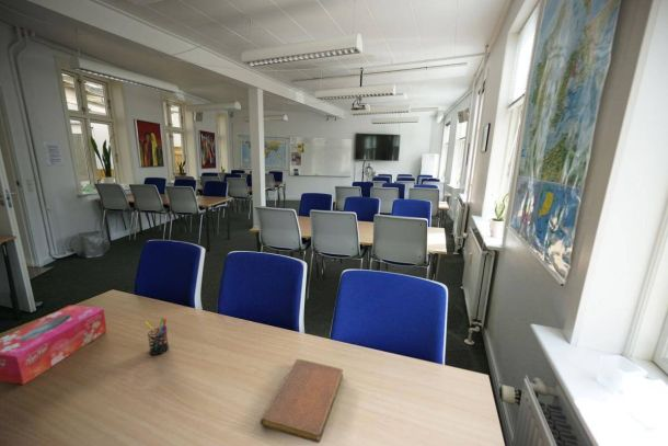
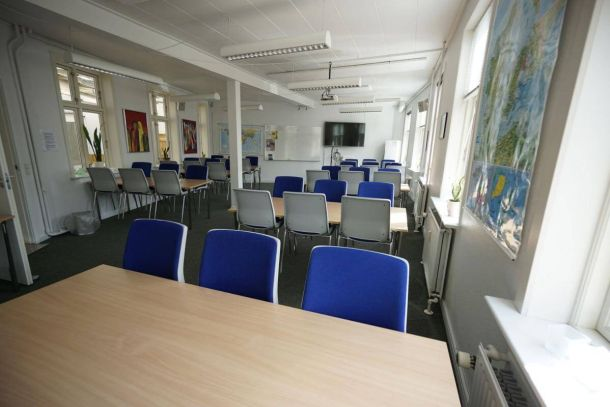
- notebook (306, 393)
- tissue box (49, 339)
- pen holder (159, 333)
